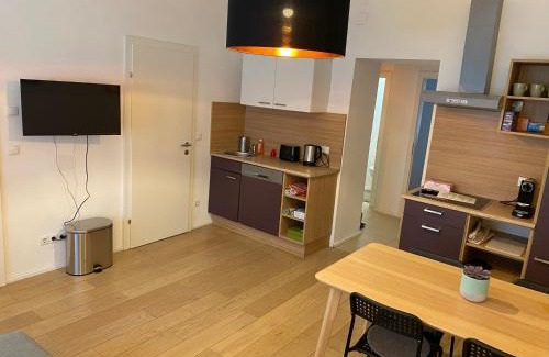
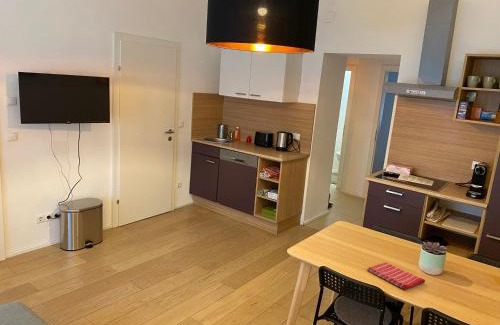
+ dish towel (395, 274)
